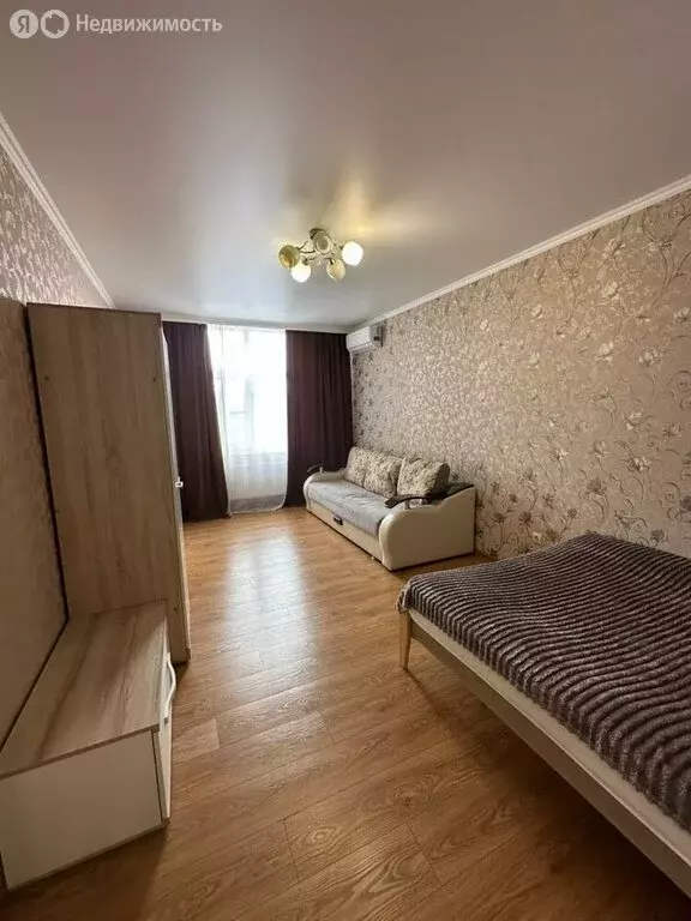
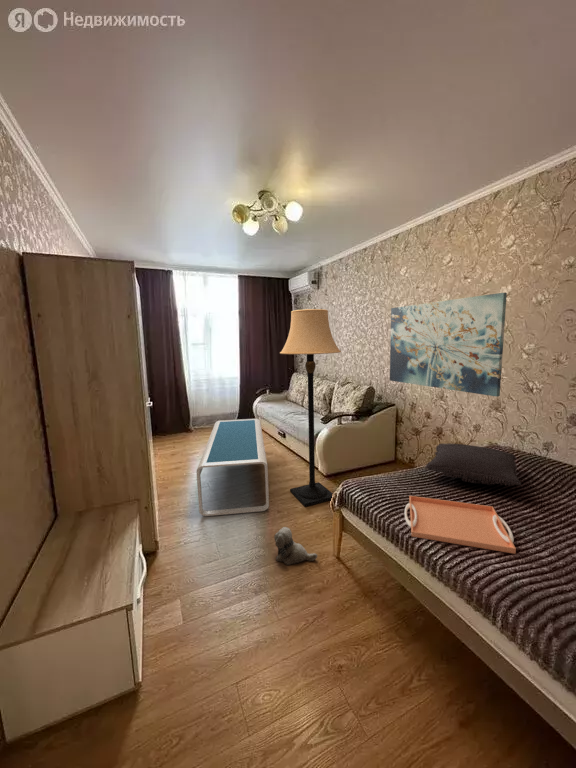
+ wall art (436, 345)
+ lamp (310, 406)
+ pillow (472, 462)
+ coffee table (236, 456)
+ plush toy (294, 545)
+ serving tray (454, 520)
